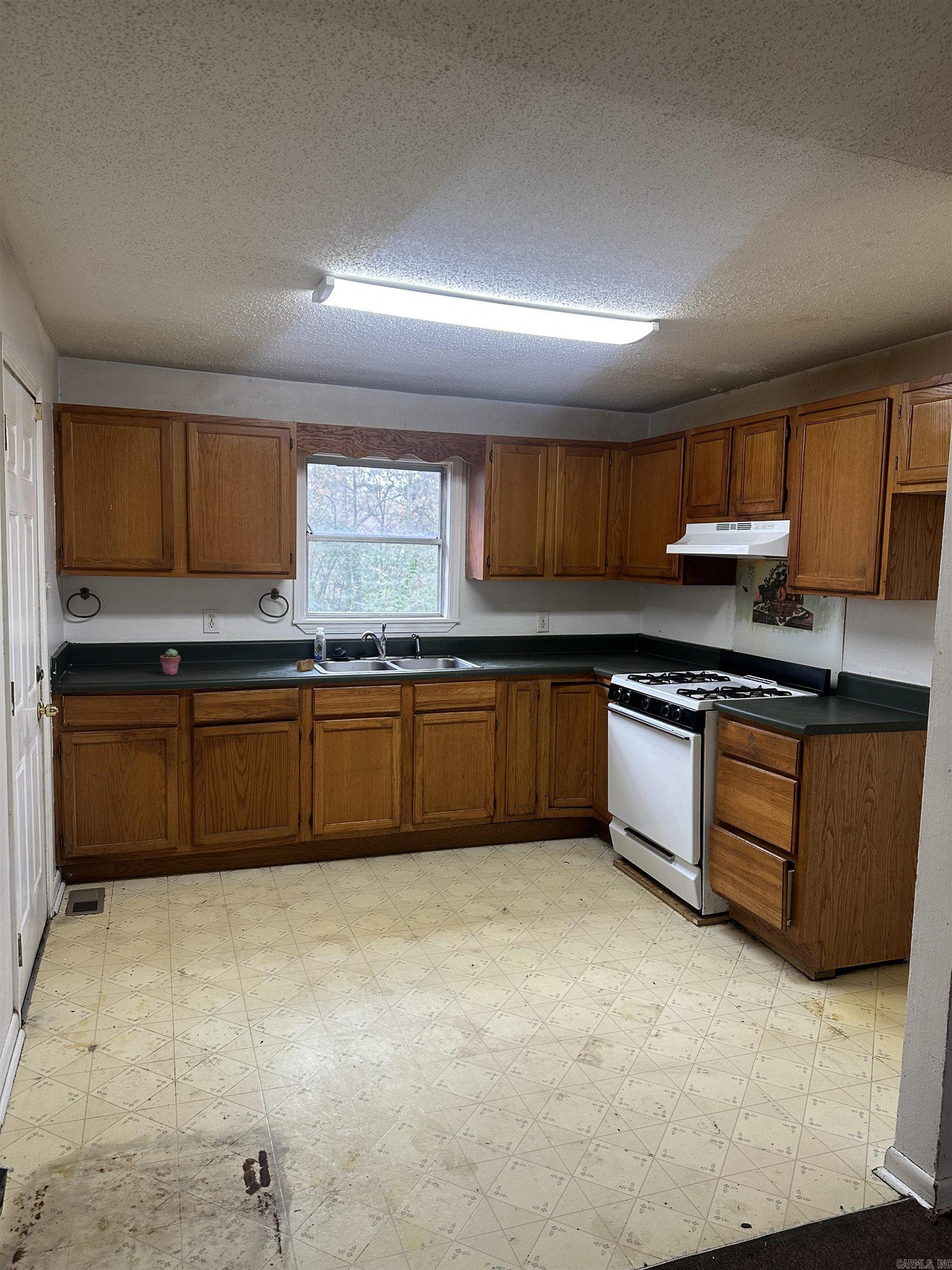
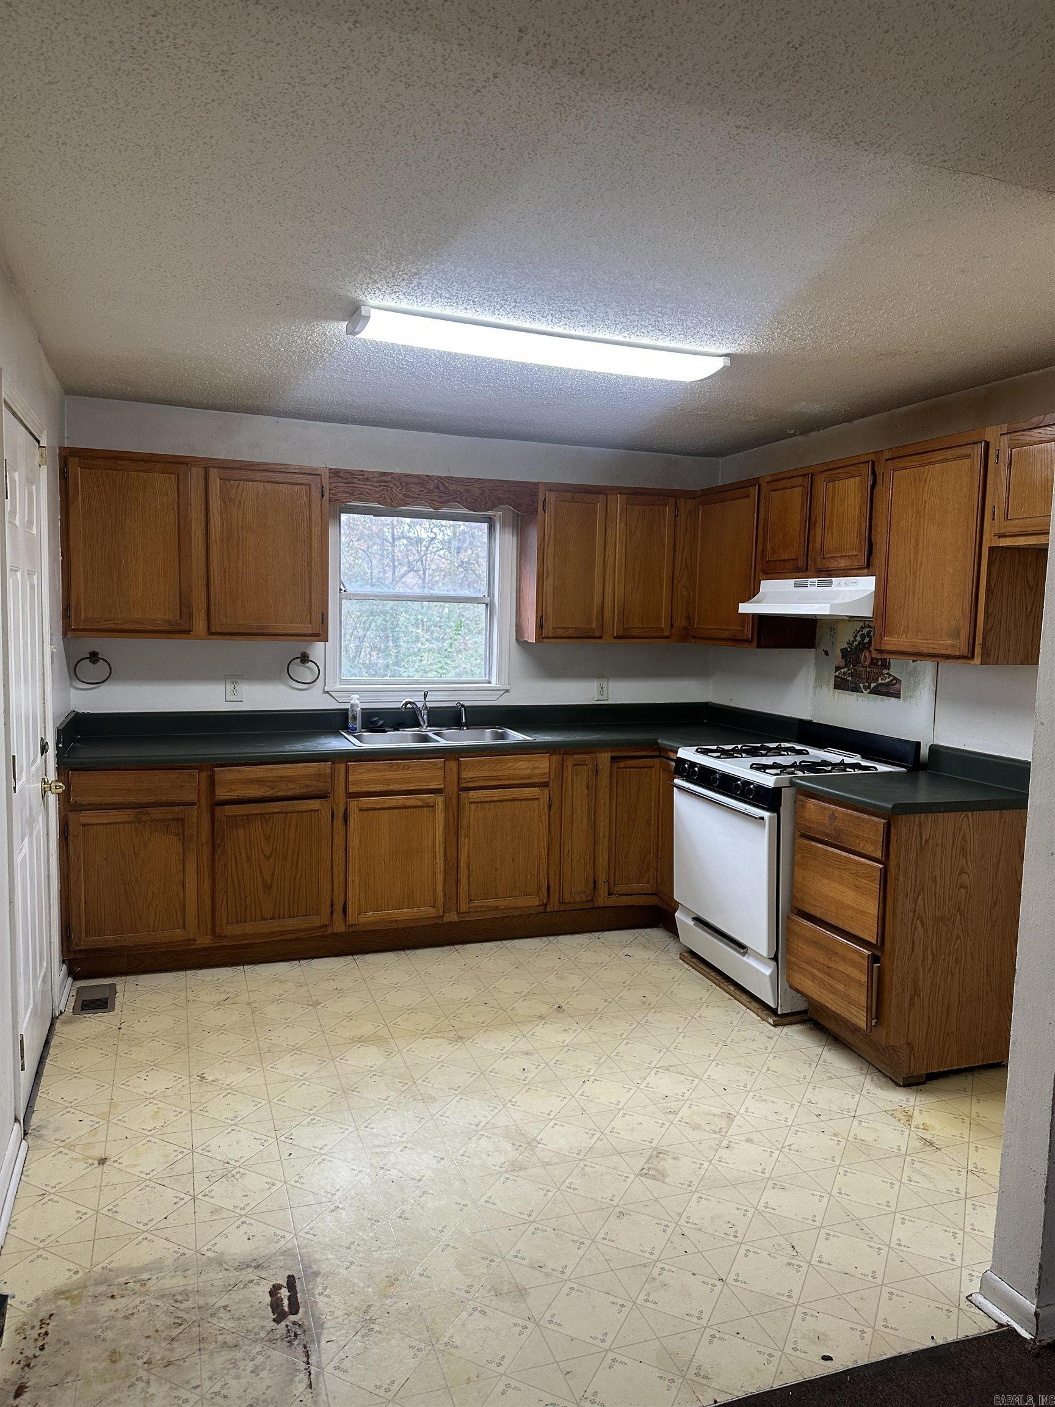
- soap bar (305, 665)
- potted succulent (170, 661)
